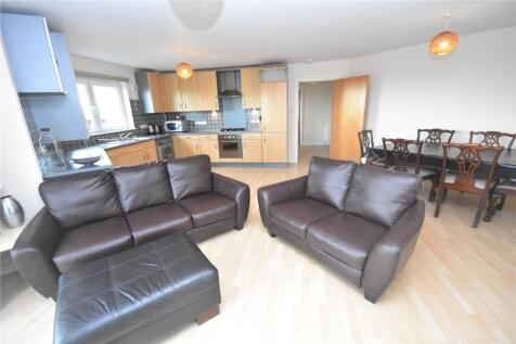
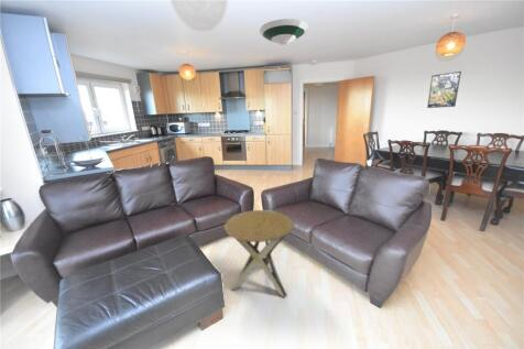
+ side table (260, 252)
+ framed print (443, 90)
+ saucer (283, 36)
